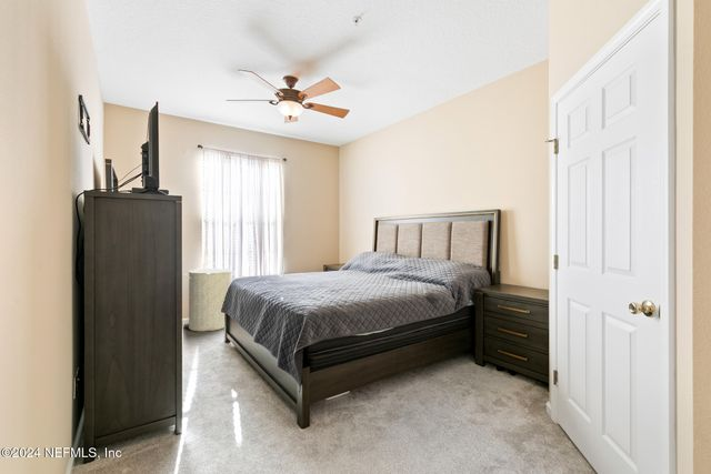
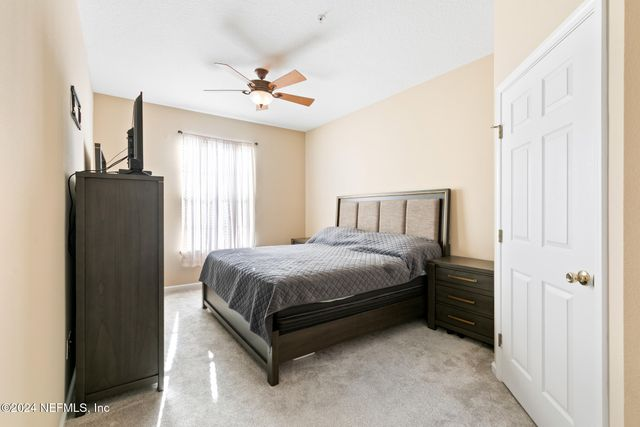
- laundry hamper (210, 293)
